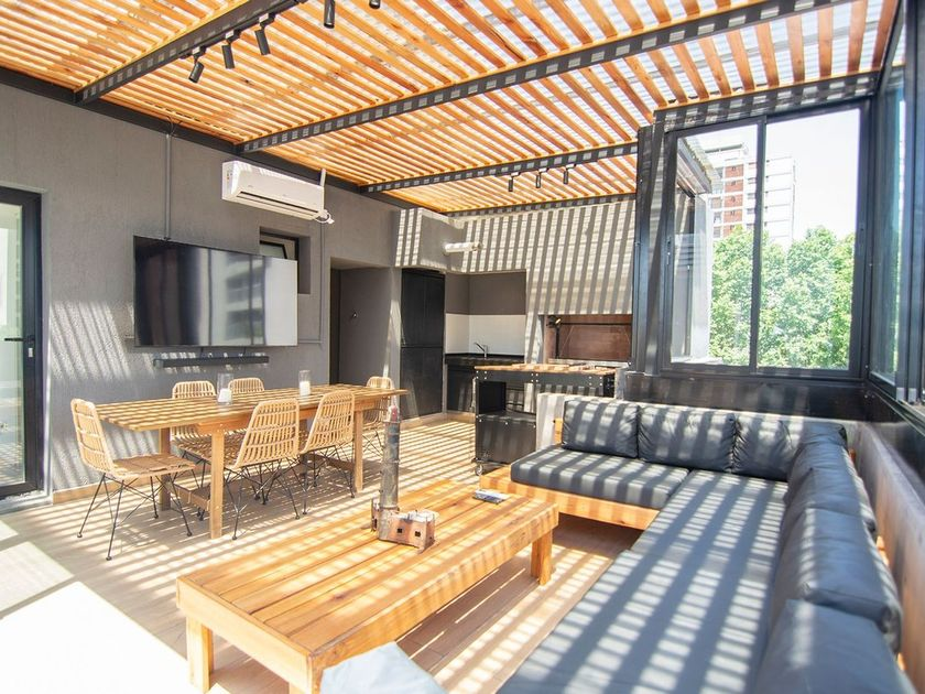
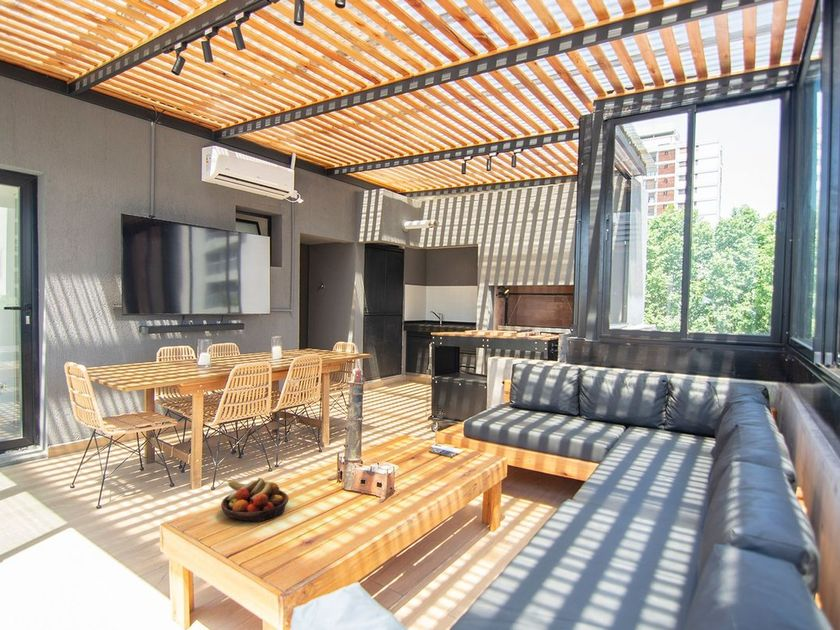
+ fruit bowl (254, 497)
